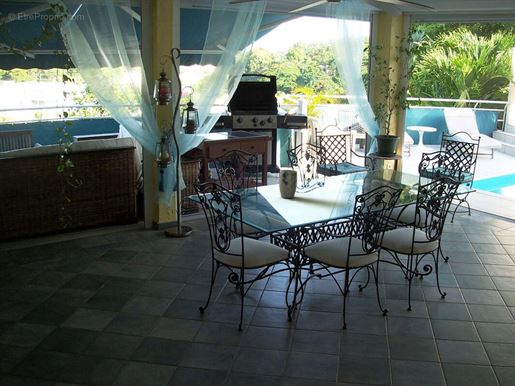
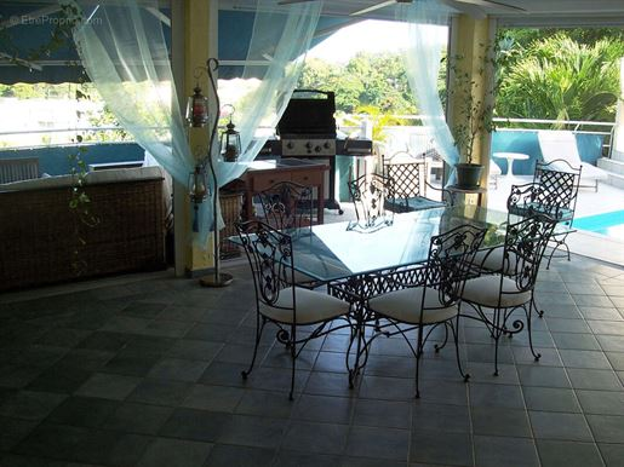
- plant pot (287, 184)
